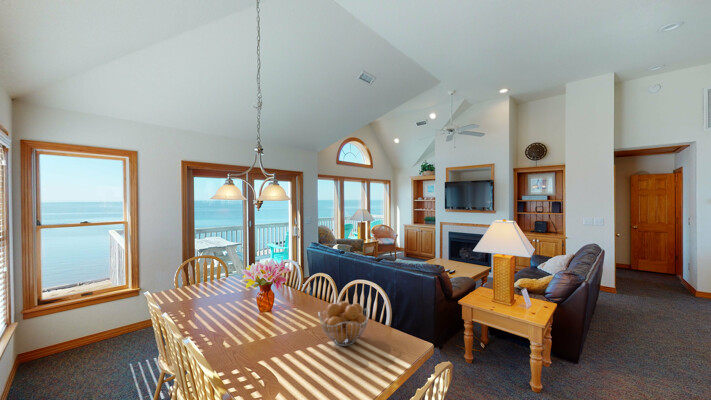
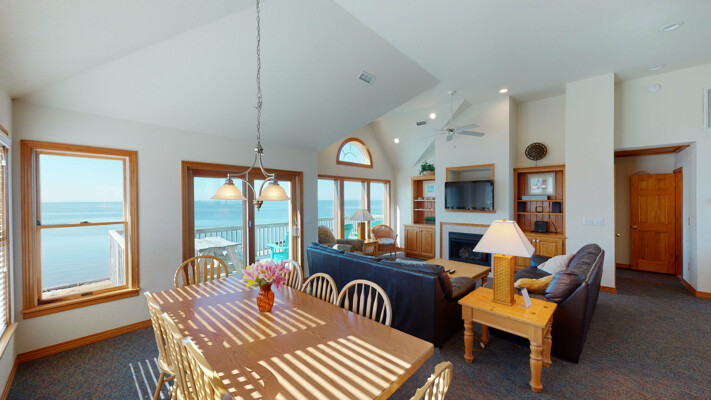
- fruit basket (344, 322)
